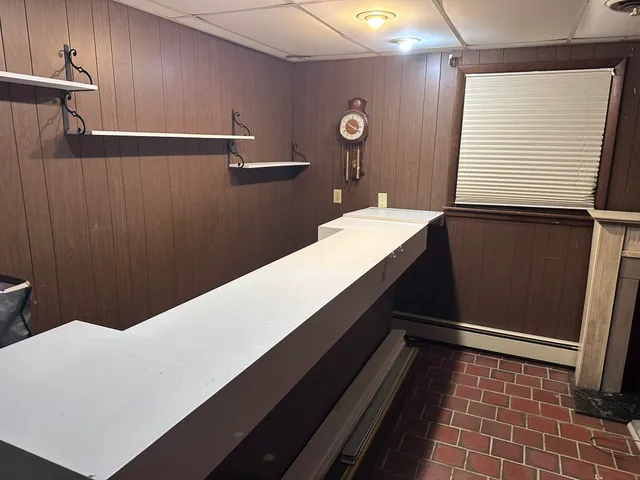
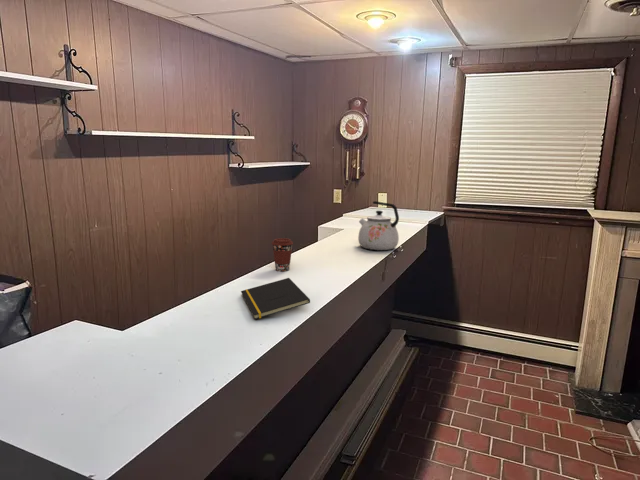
+ kettle (378, 225)
+ notepad (273, 296)
+ coffee cup (282, 254)
